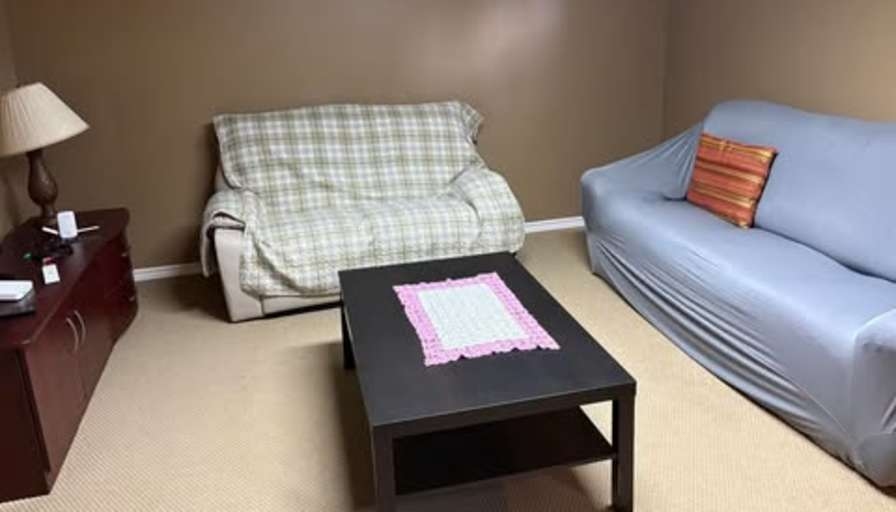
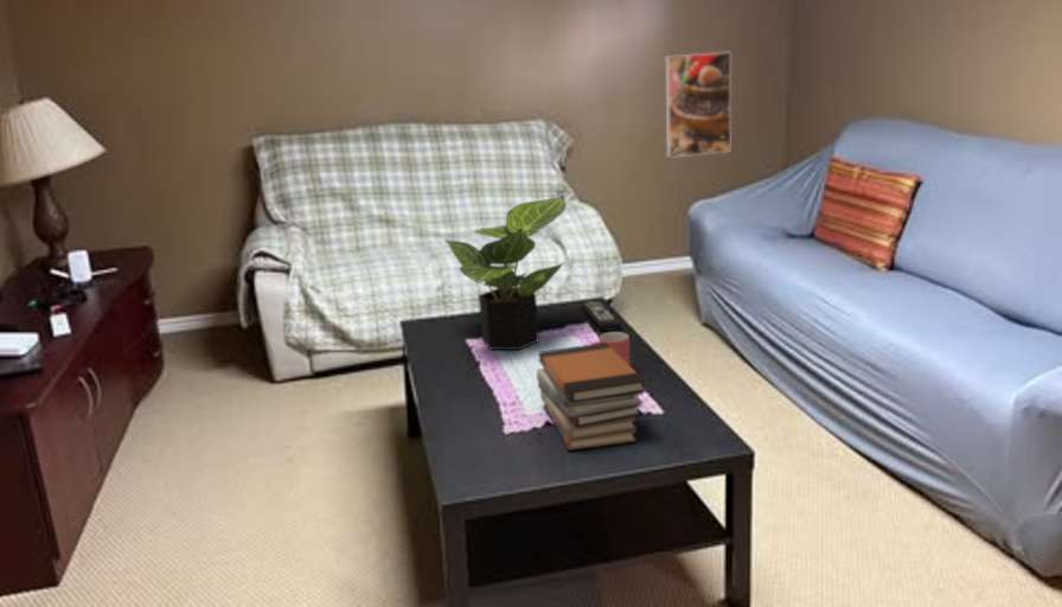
+ book stack (588, 394)
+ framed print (698, 104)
+ remote control (600, 314)
+ potted plant (516, 275)
+ mug (613, 349)
